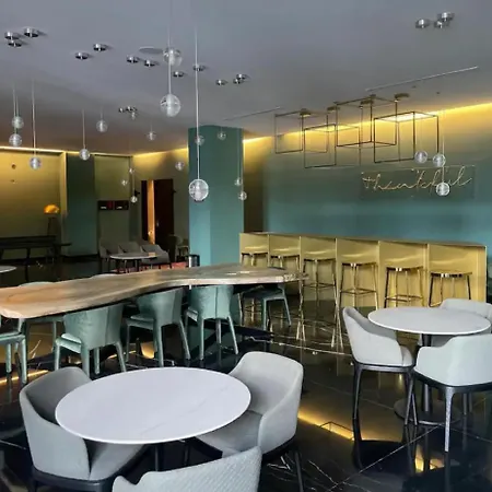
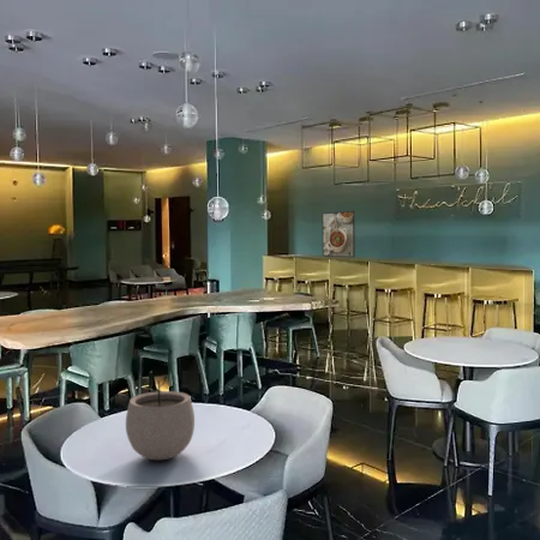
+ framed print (337, 234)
+ plant pot (160, 414)
